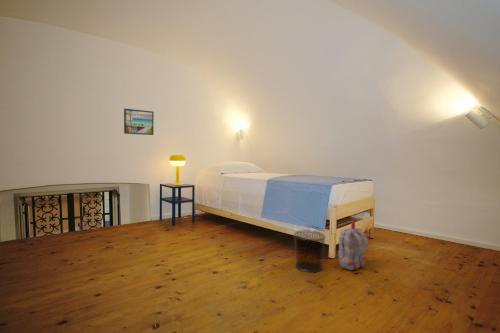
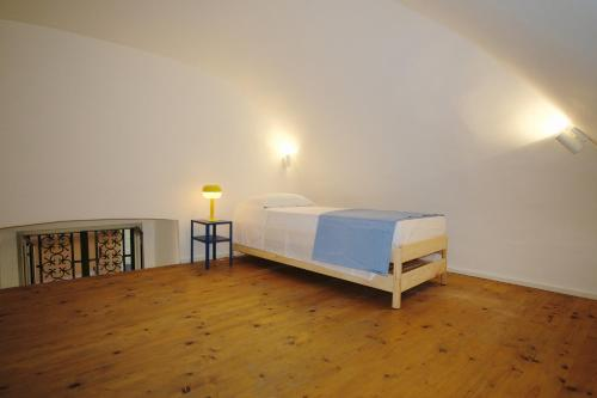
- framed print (139, 122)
- waste bin (309, 250)
- backpack (353, 244)
